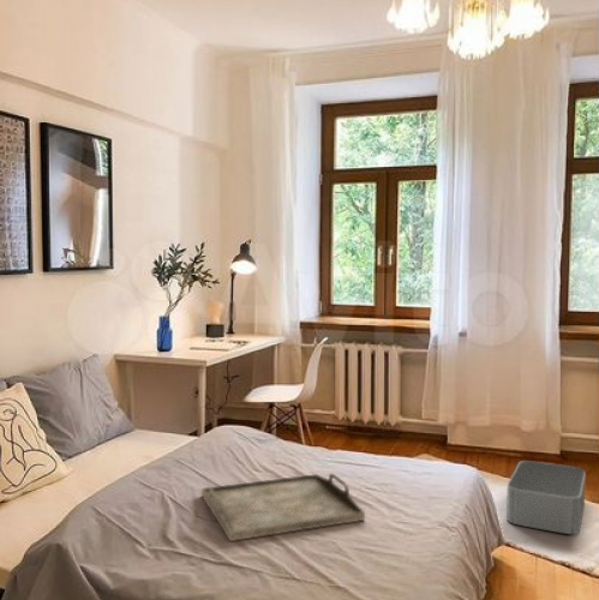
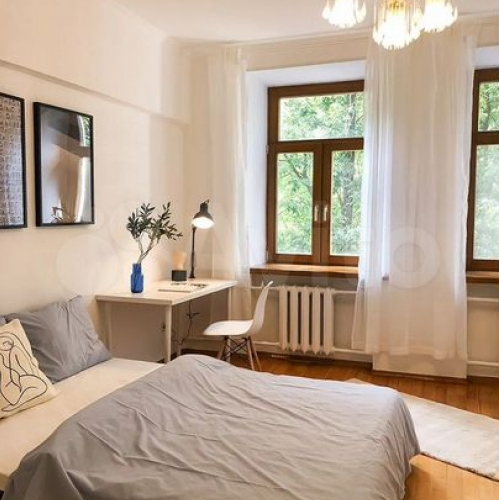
- storage bin (546, 494)
- serving tray (278, 496)
